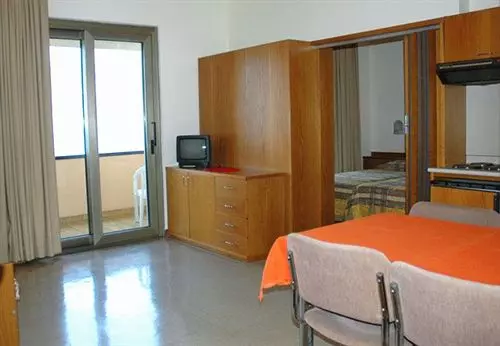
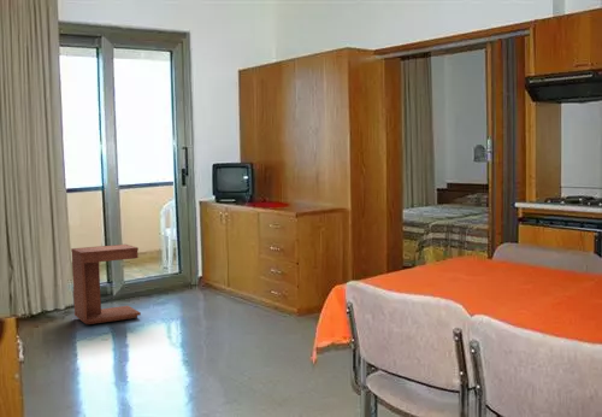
+ side table (99, 283)
